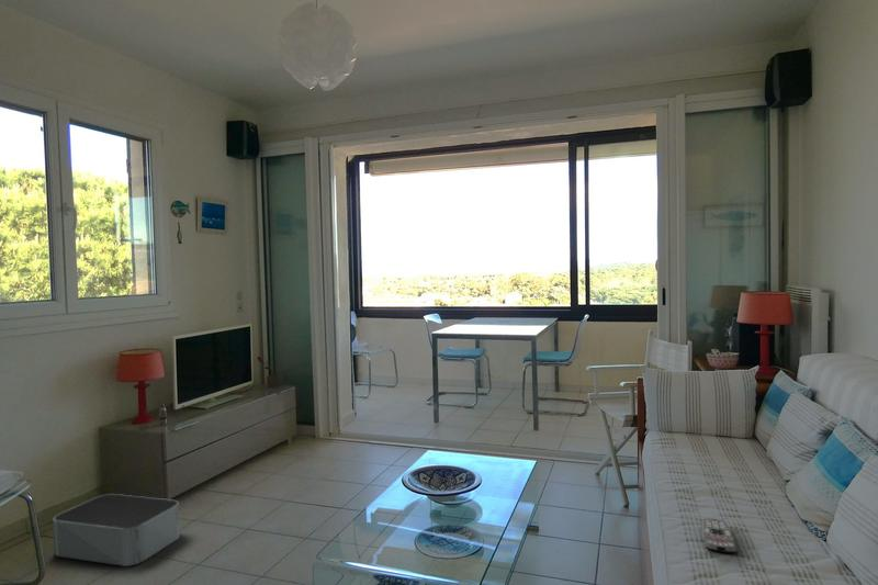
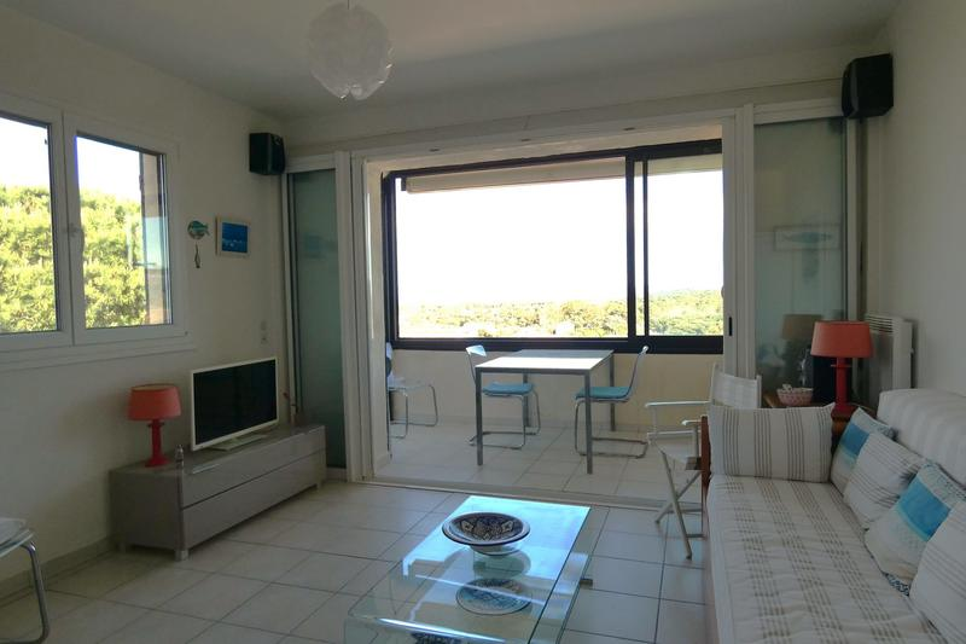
- remote control (717, 535)
- storage bin (117, 527)
